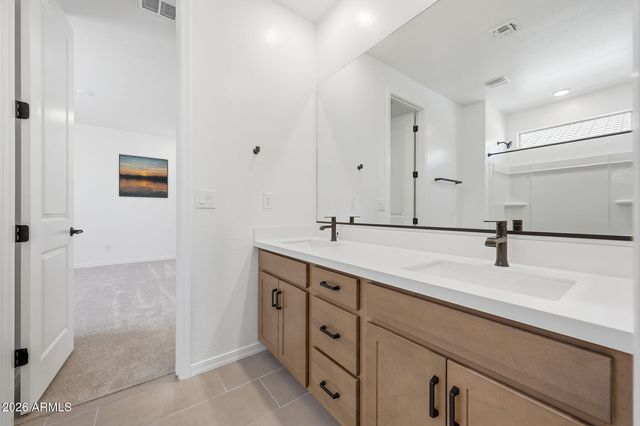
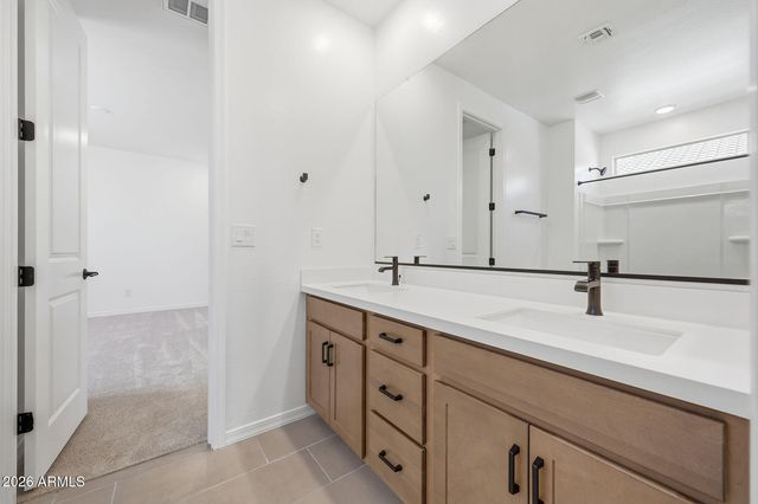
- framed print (144, 177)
